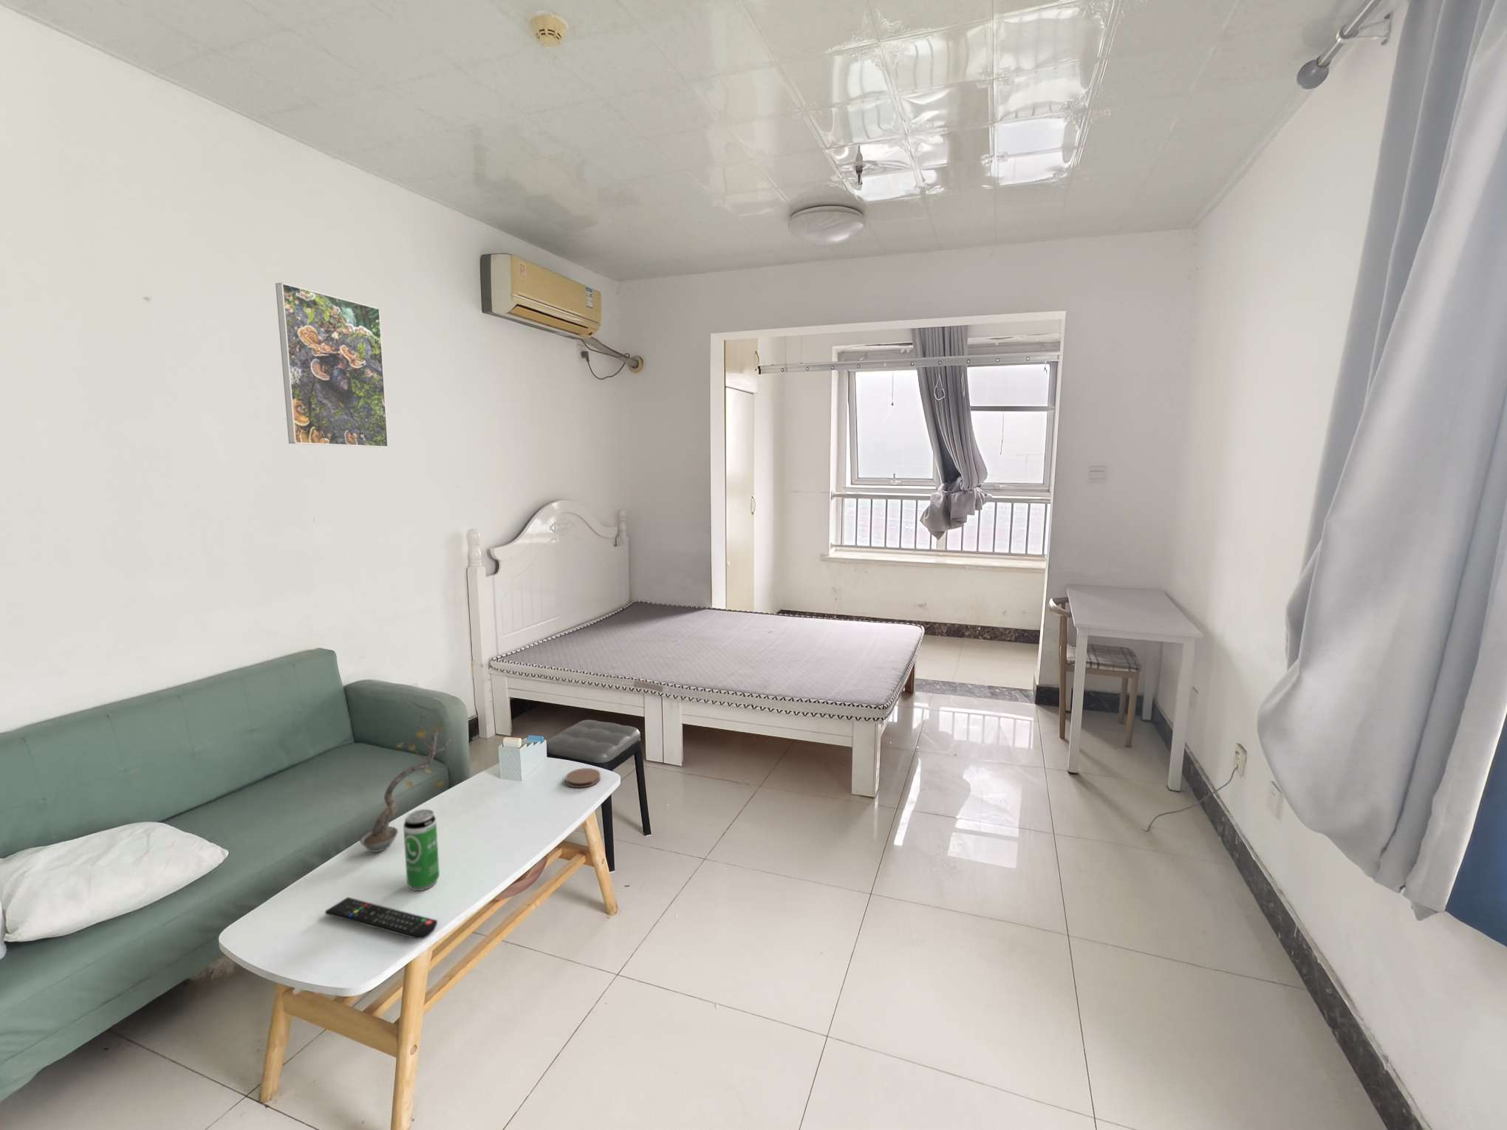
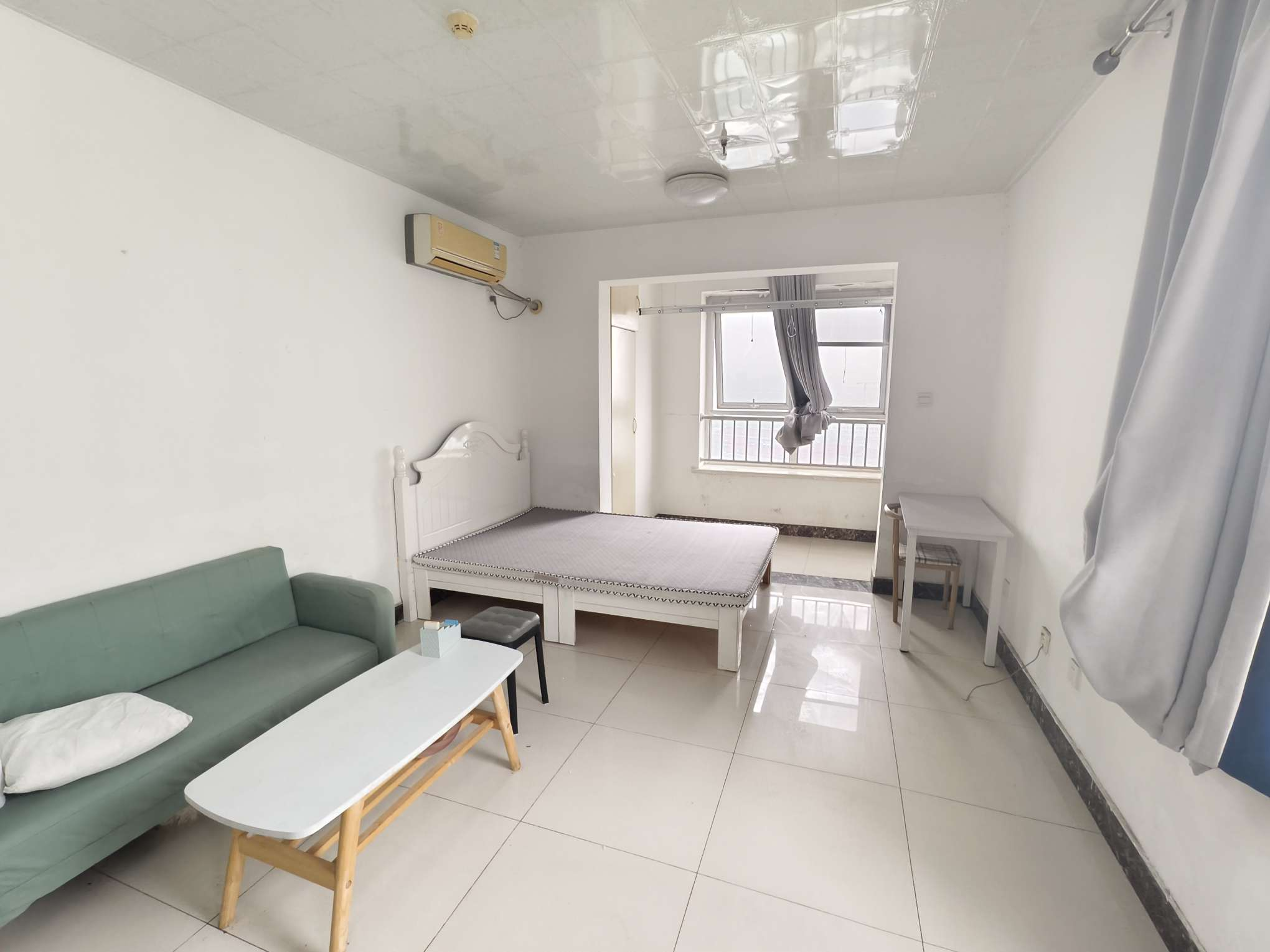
- coaster (583, 777)
- plant (417, 770)
- beverage can (421, 850)
- remote control (382, 918)
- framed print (336, 373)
